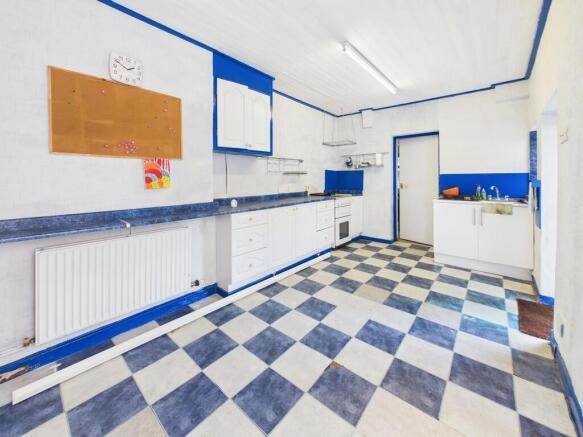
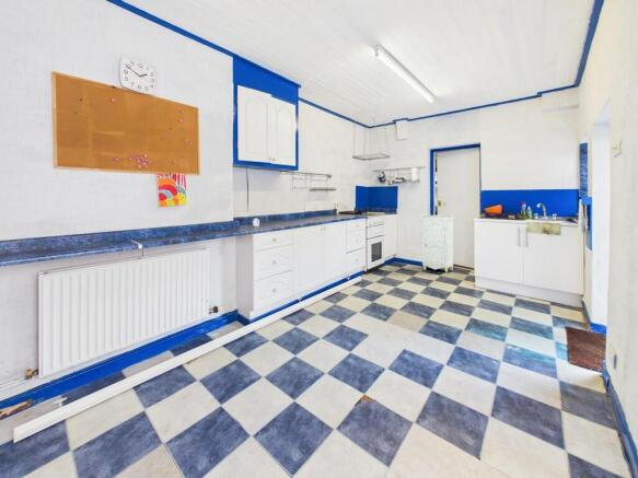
+ storage cabinet (437, 243)
